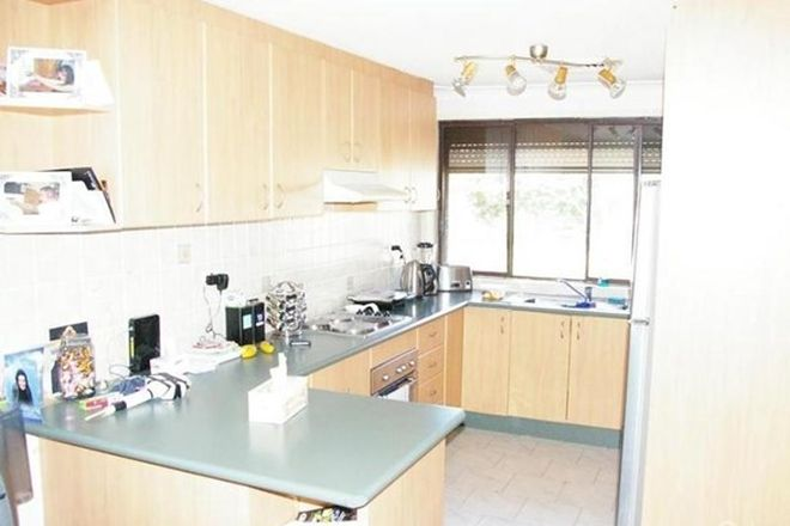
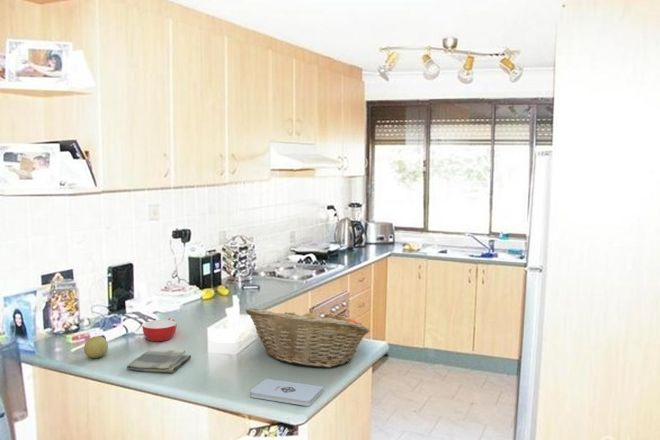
+ fruit basket (306, 329)
+ bowl (162, 329)
+ apple (96, 346)
+ dish towel (160, 360)
+ notepad (286, 391)
